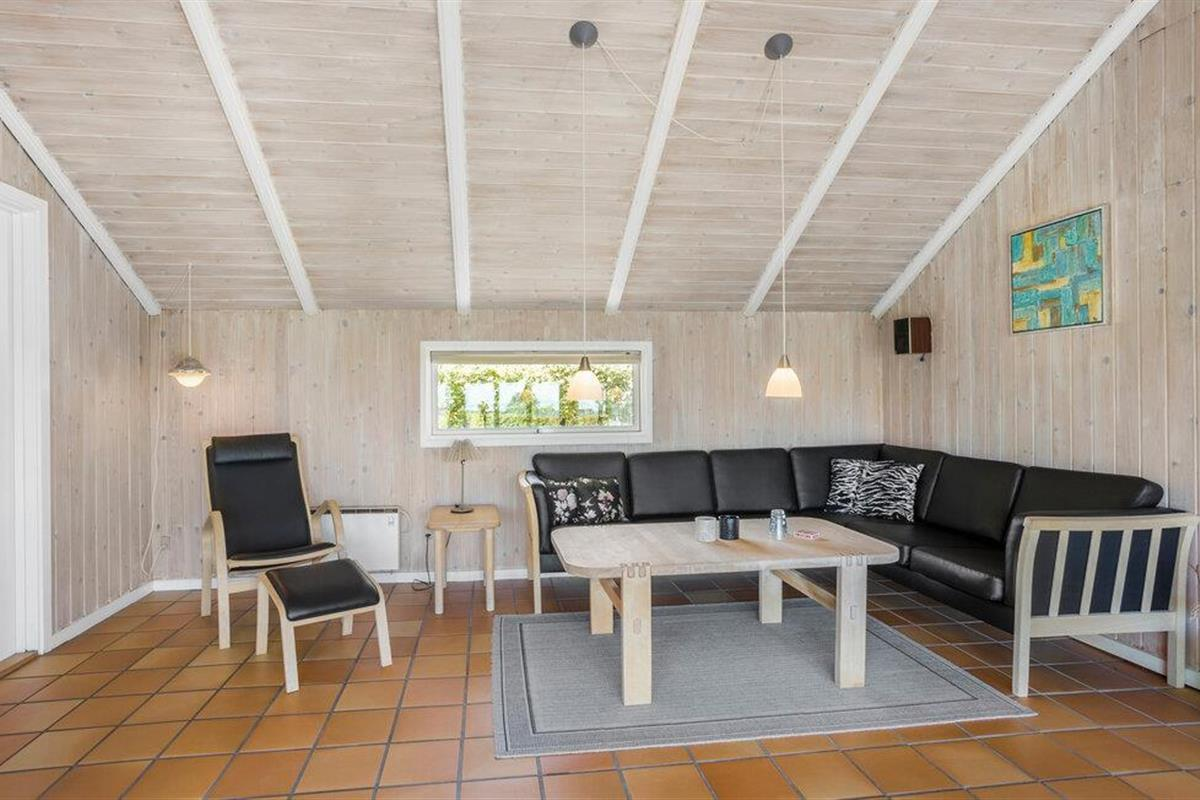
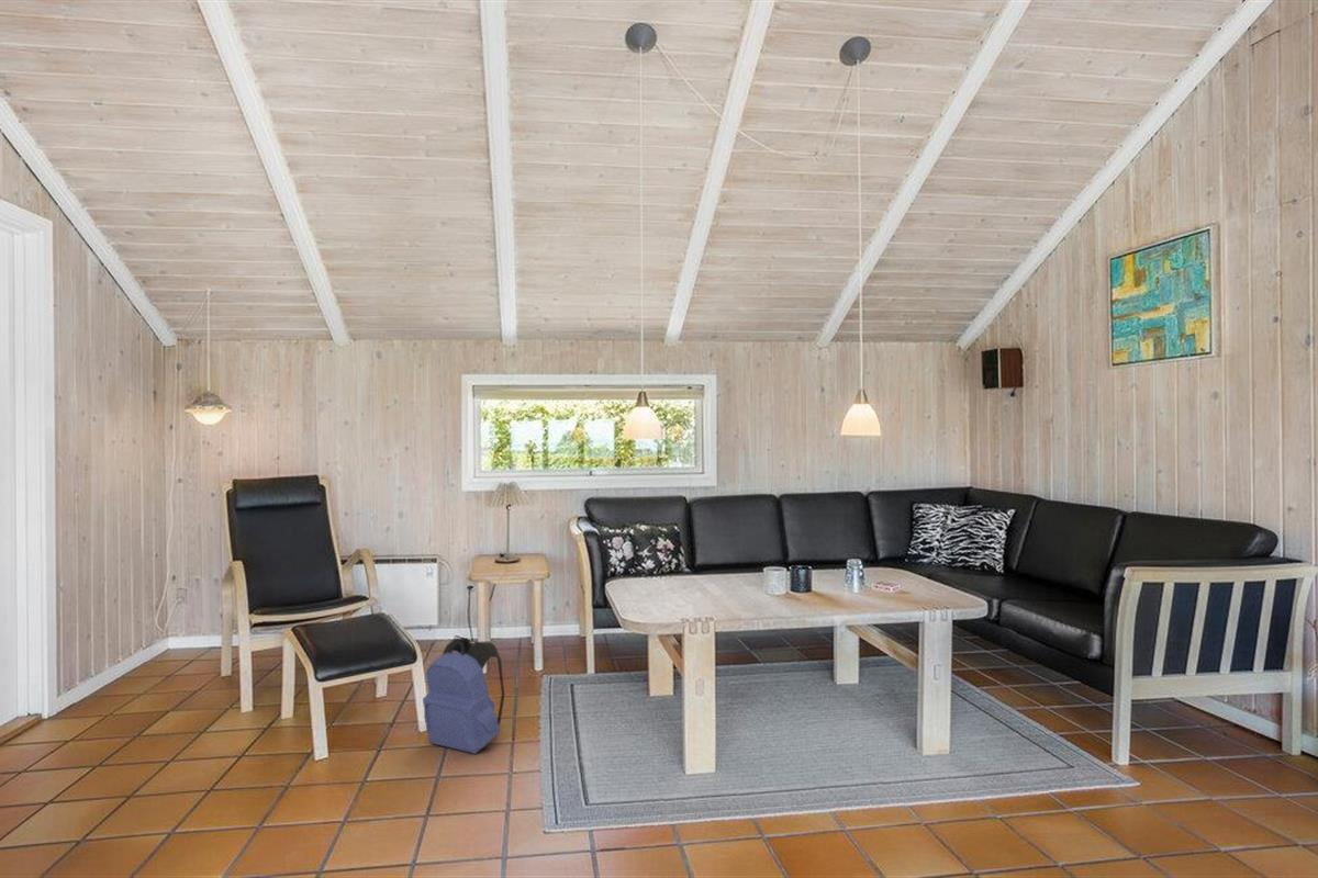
+ backpack (469, 688)
